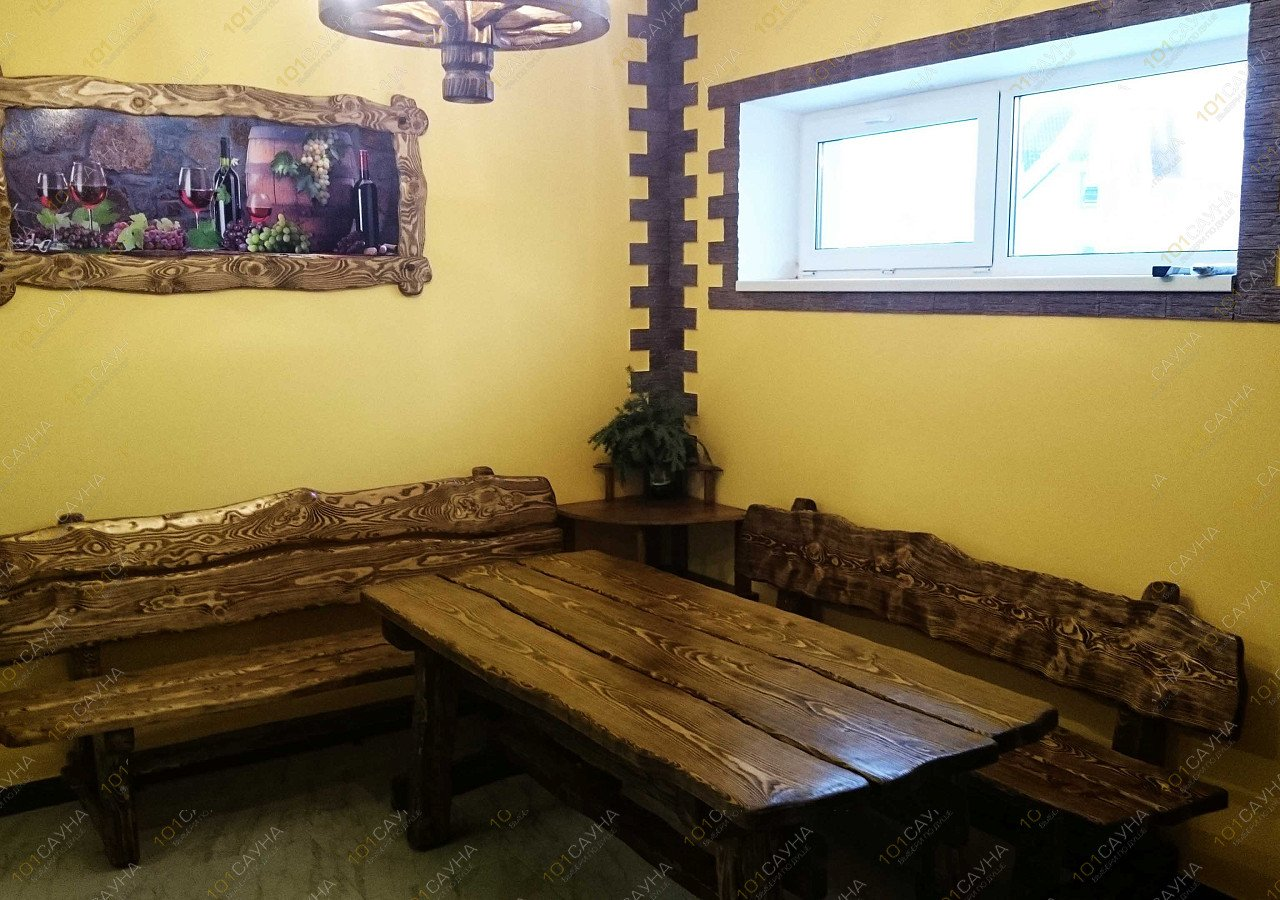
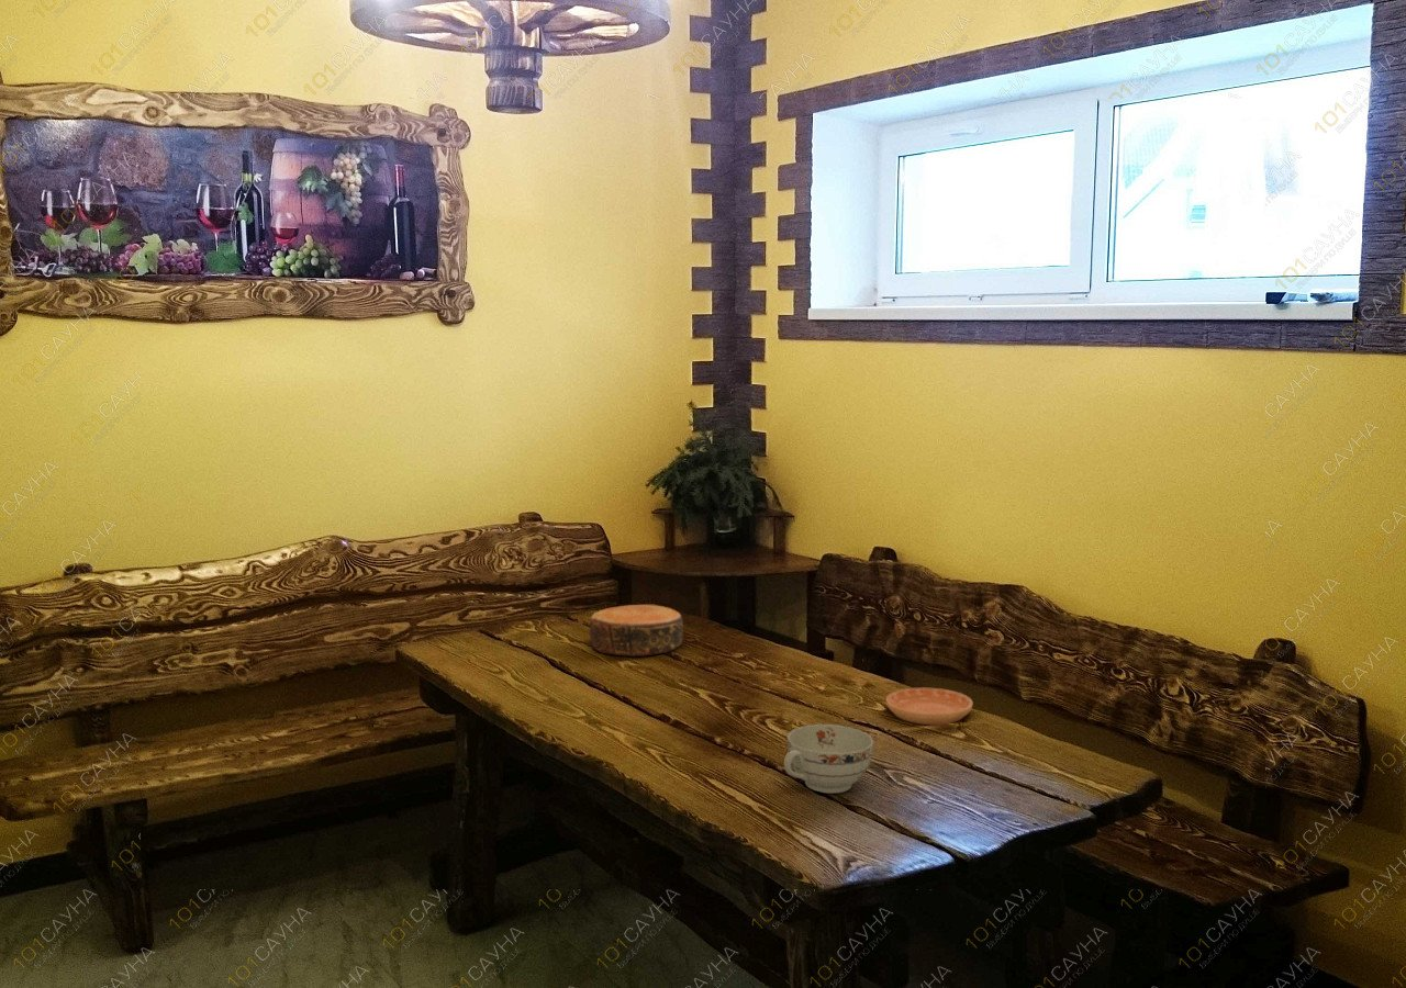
+ bowl (636, 627)
+ saucer (928, 707)
+ teacup (823, 763)
